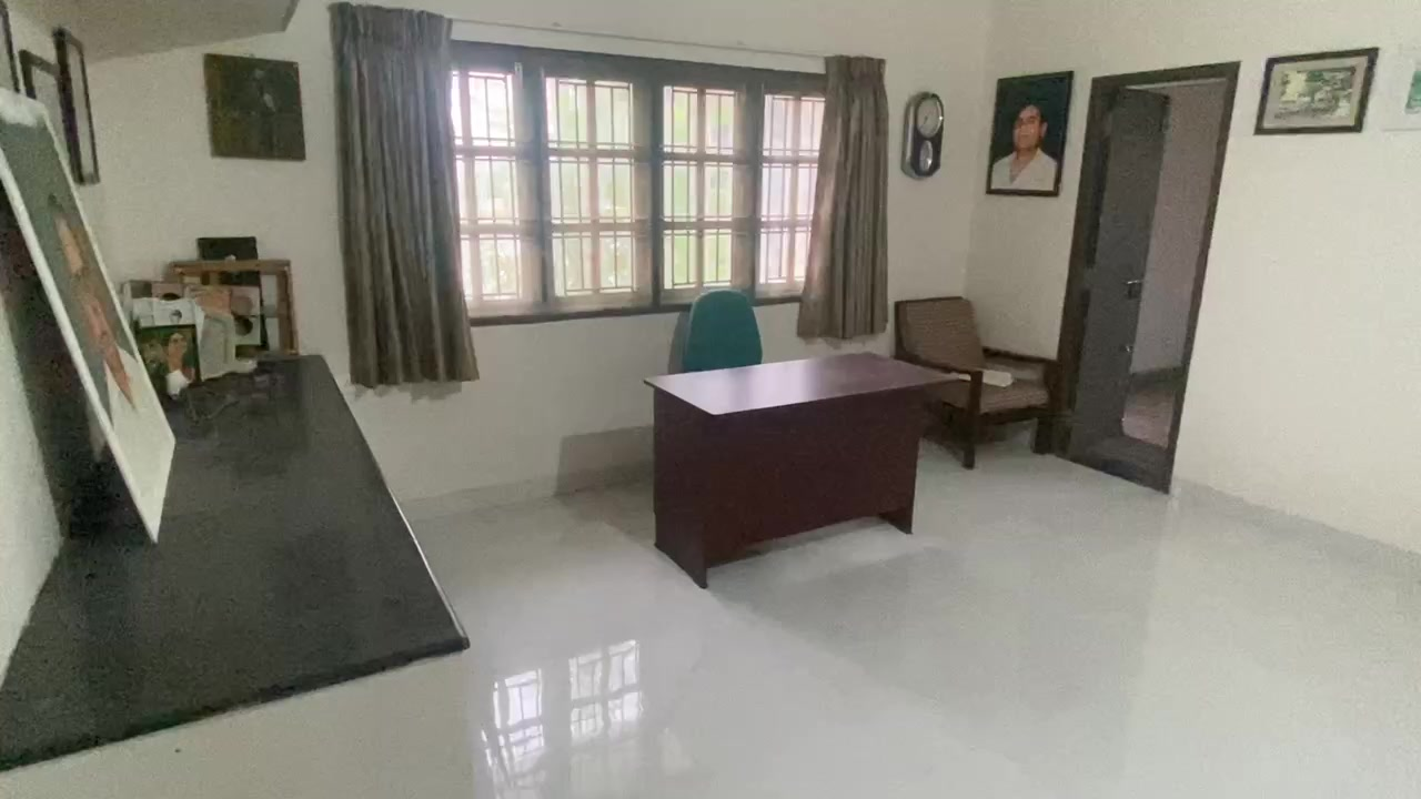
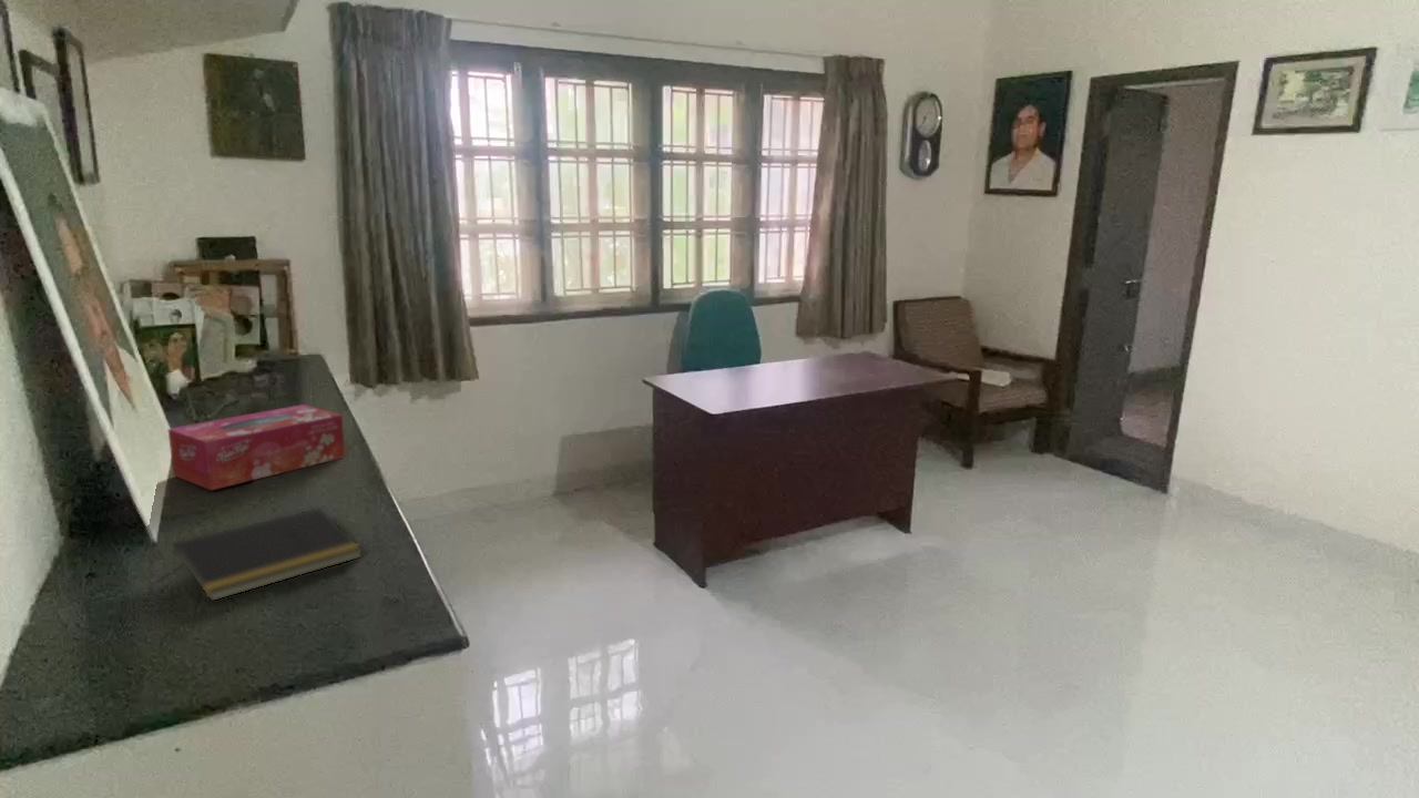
+ tissue box (261, 443)
+ notepad (270, 549)
